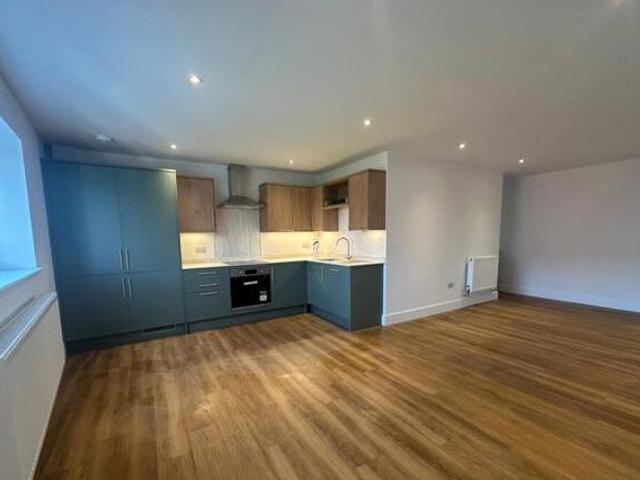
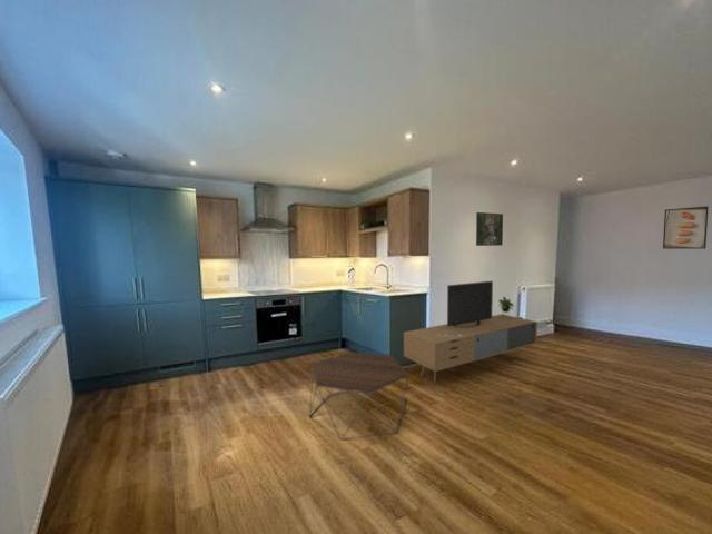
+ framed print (684, 228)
+ media console (473, 325)
+ coffee table (358, 389)
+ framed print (490, 229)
